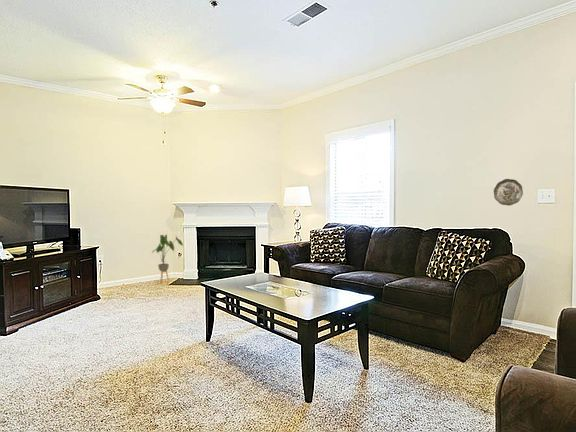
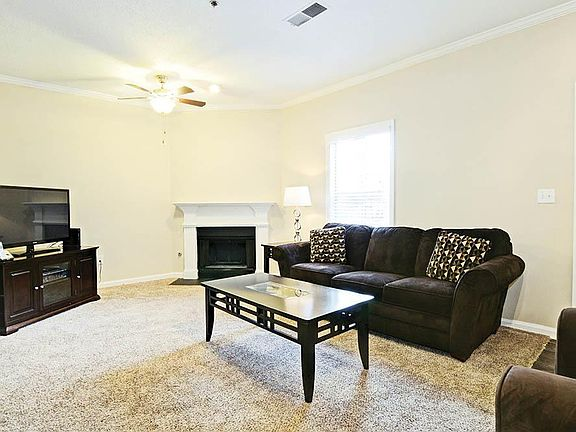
- house plant (164, 257)
- decorative plate (508, 192)
